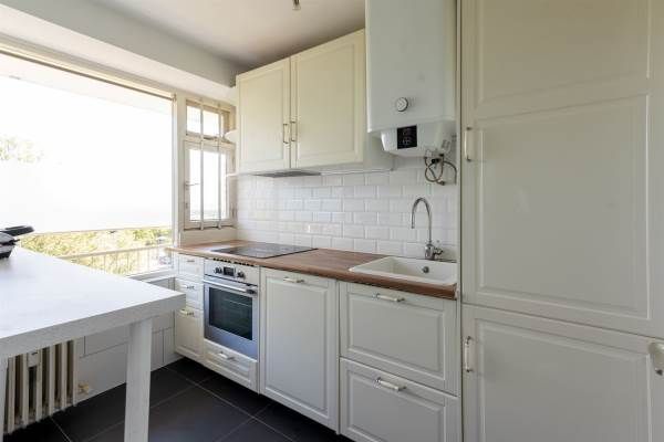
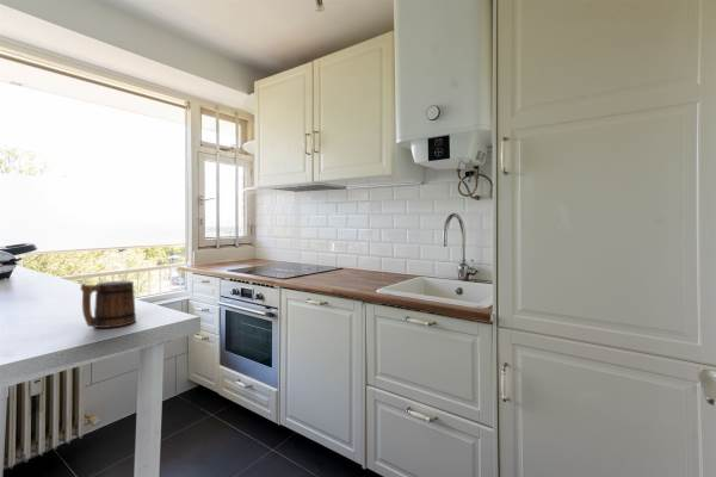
+ mug (107, 303)
